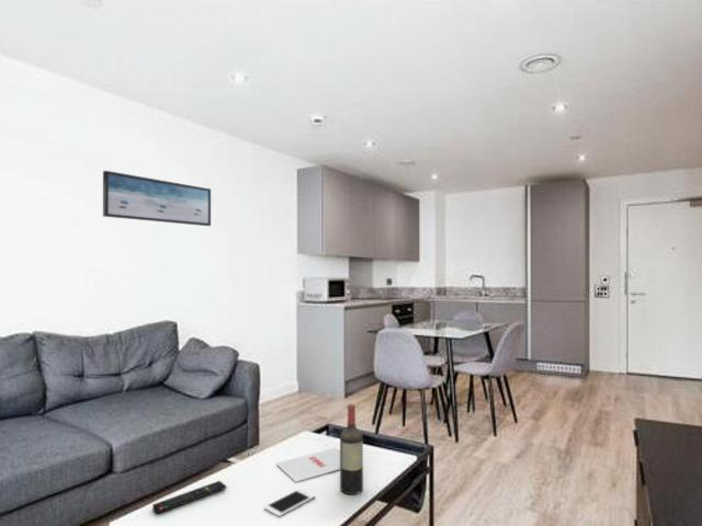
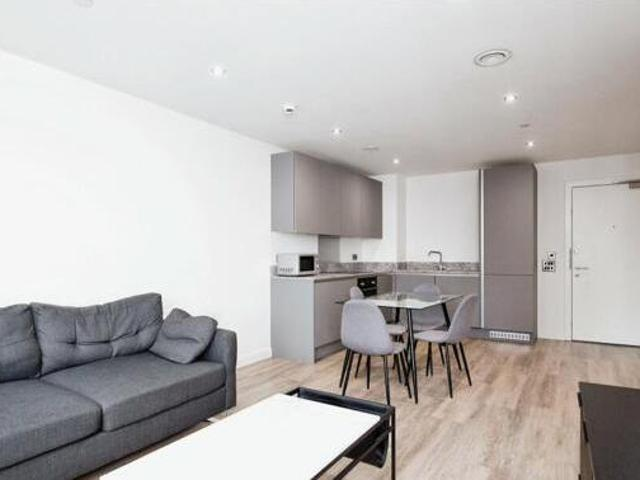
- wine bottle (351, 447)
- cell phone (290, 502)
- remote control (190, 496)
- wall art (162, 201)
- magazine (317, 462)
